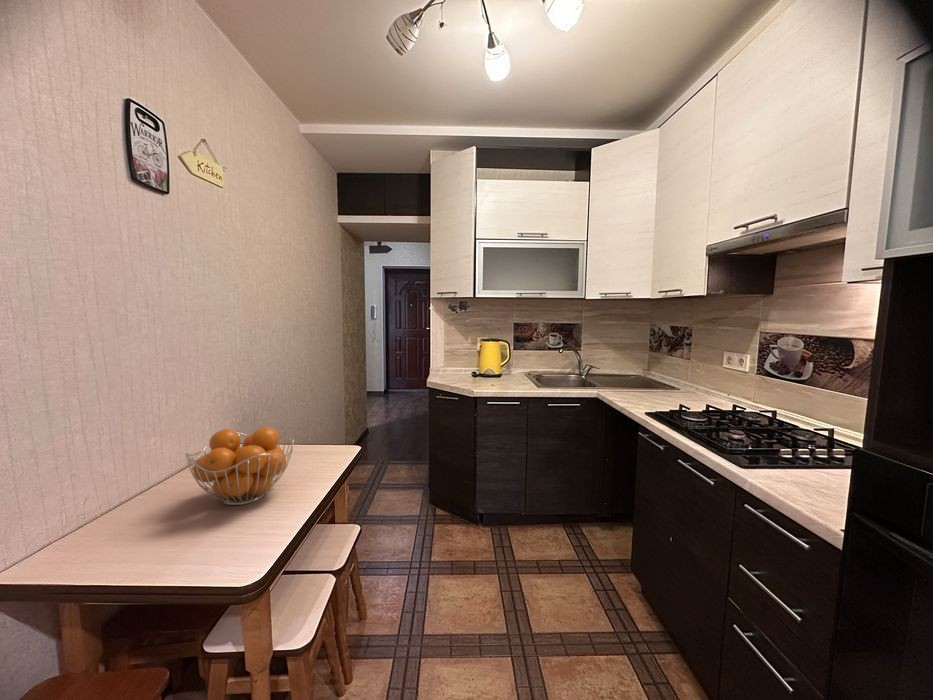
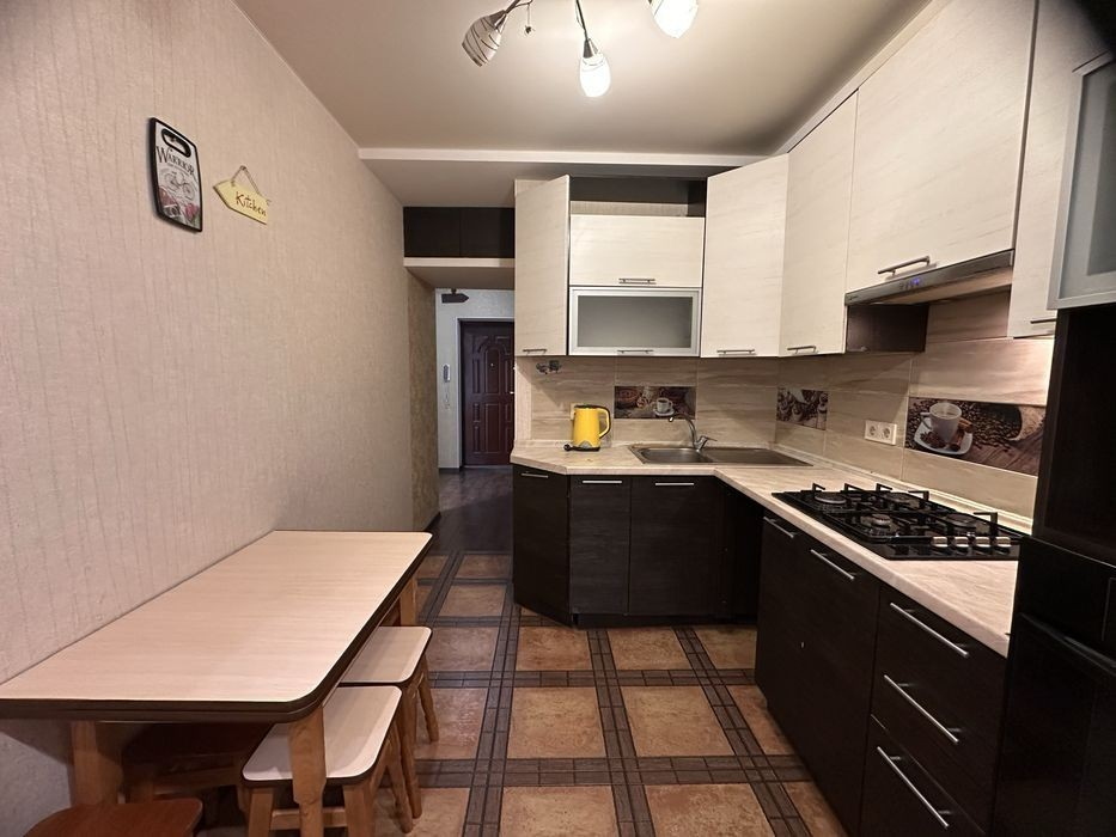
- fruit basket (243, 463)
